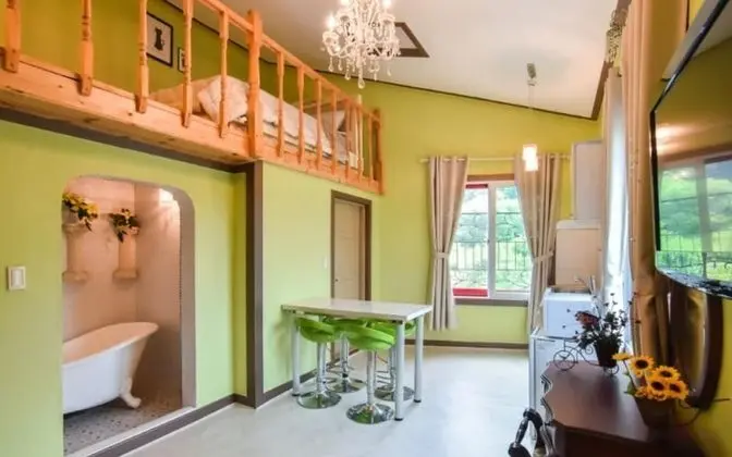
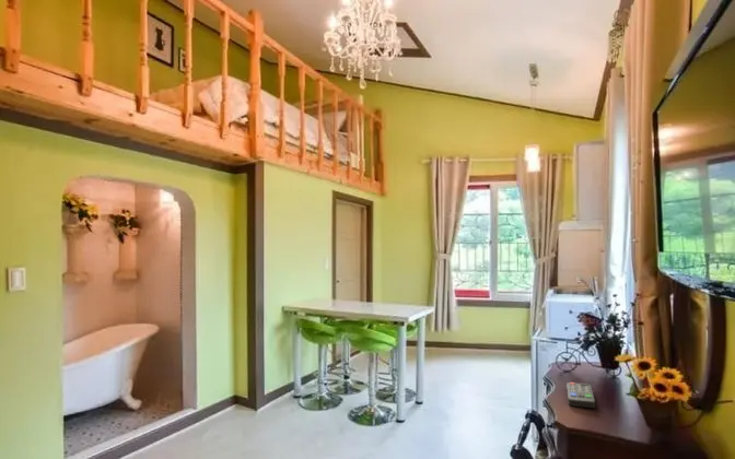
+ remote control (580, 393)
